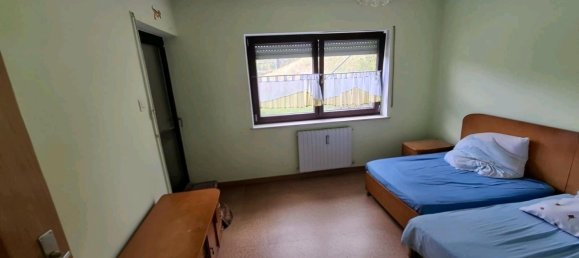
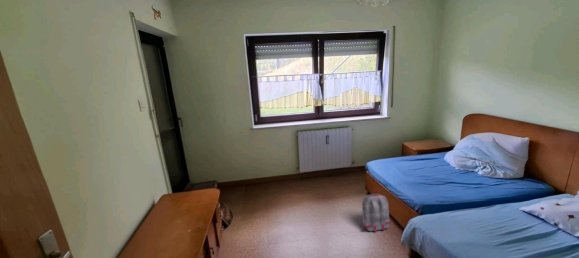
+ backpack (375, 209)
